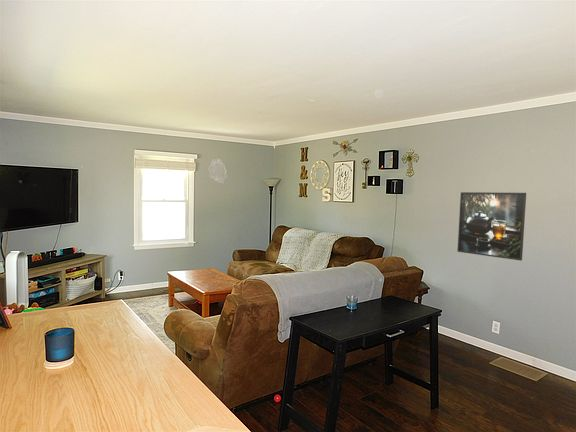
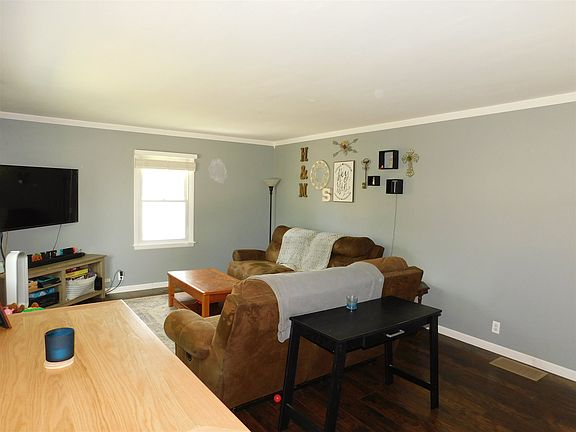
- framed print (489, 224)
